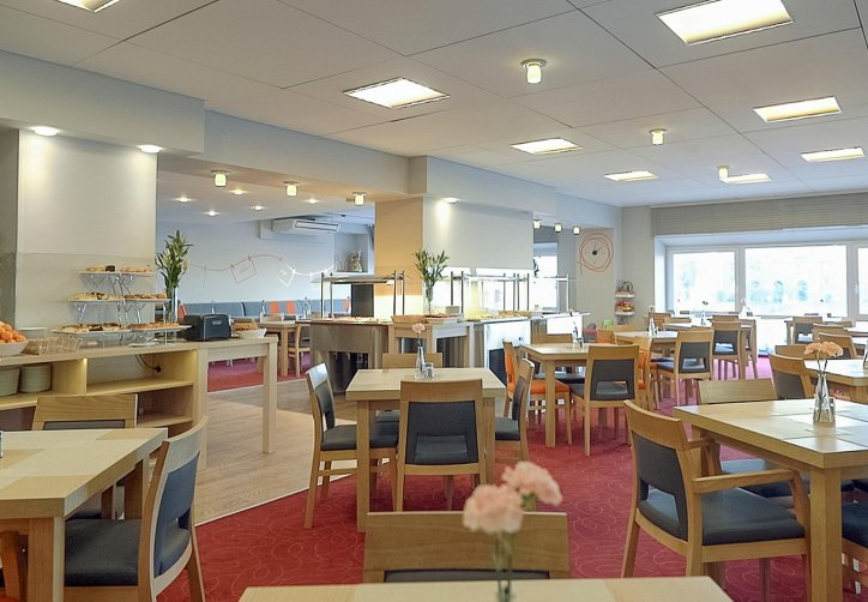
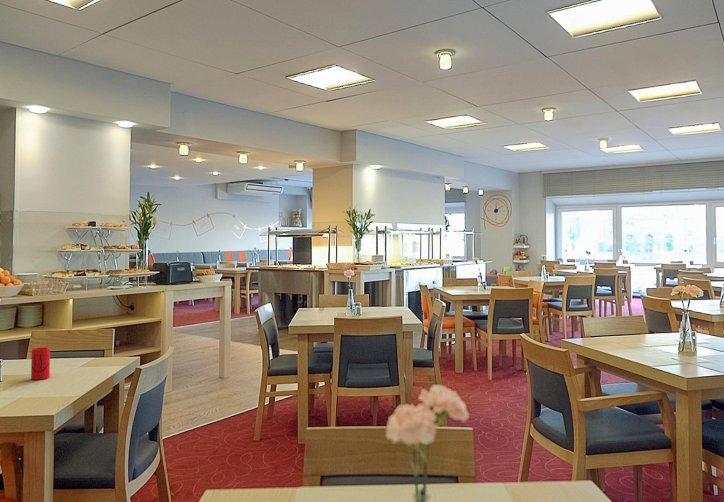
+ cup (40, 363)
